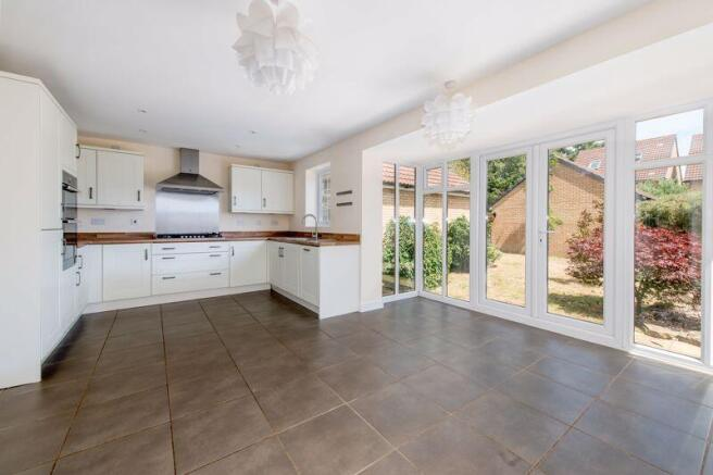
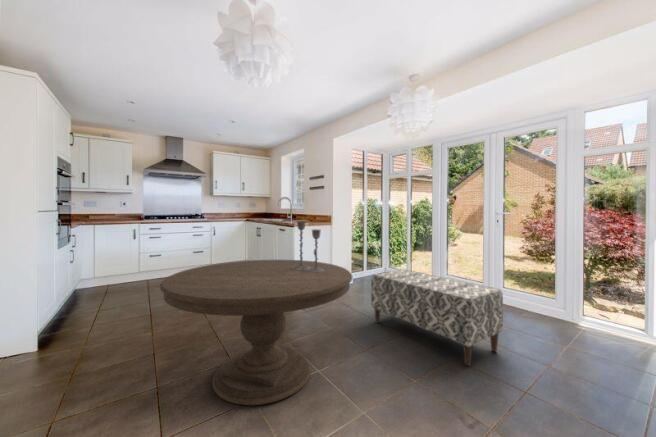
+ bench (429, 307)
+ candlestick (302, 245)
+ dining table (263, 323)
